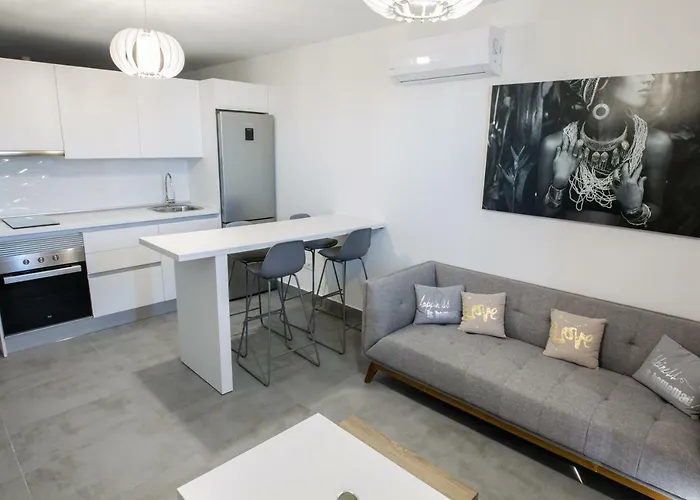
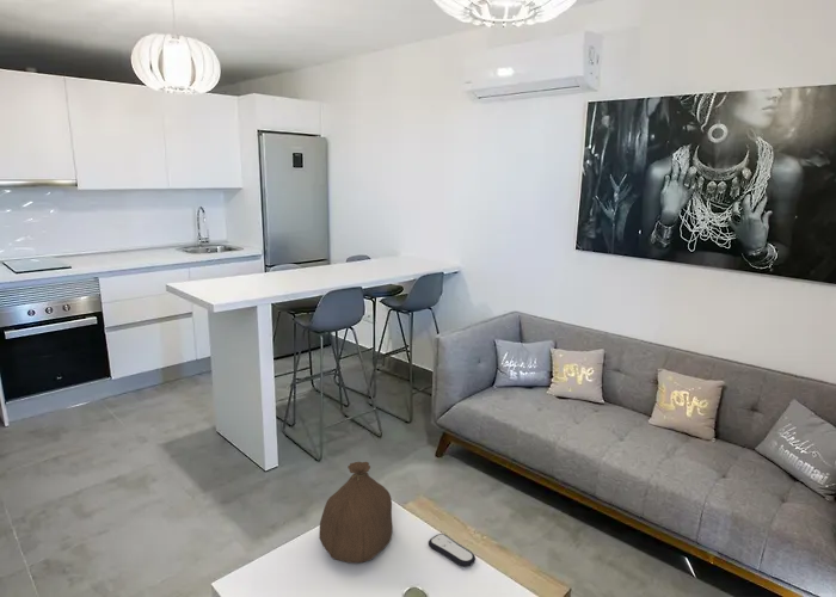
+ remote control (451, 549)
+ bag (359, 505)
